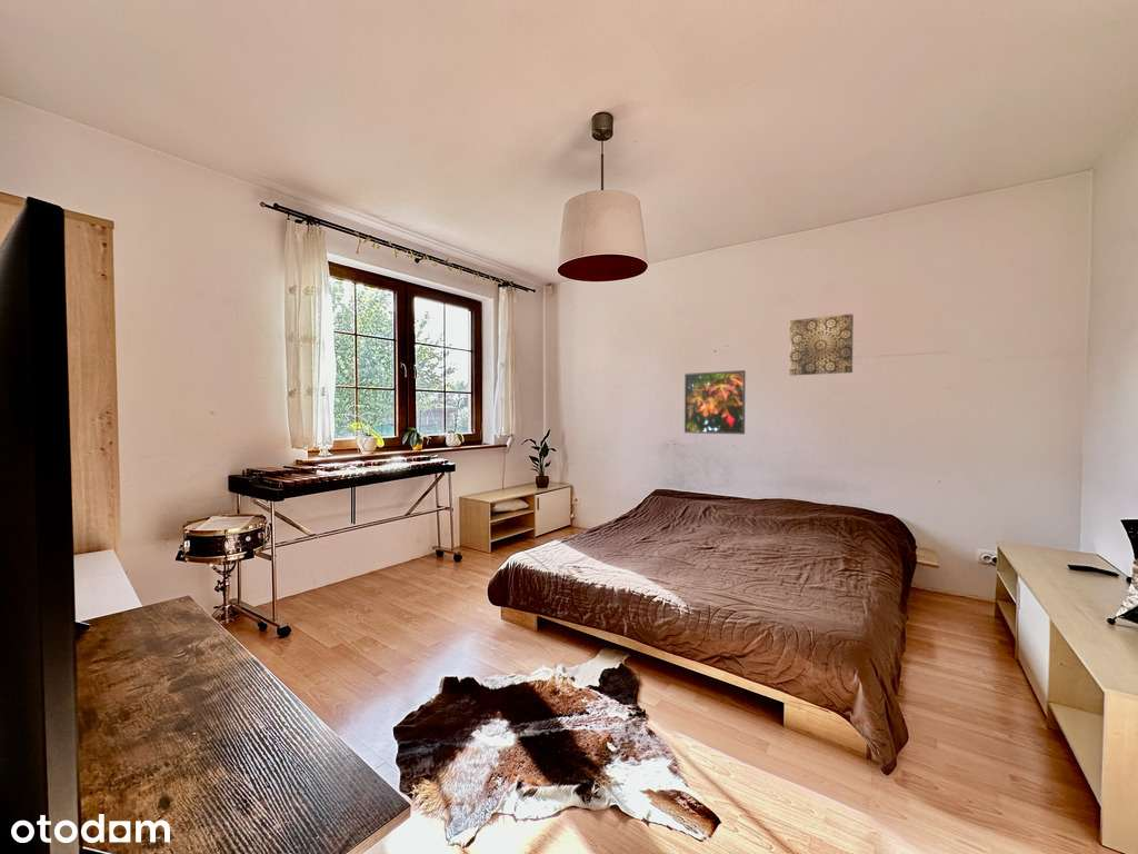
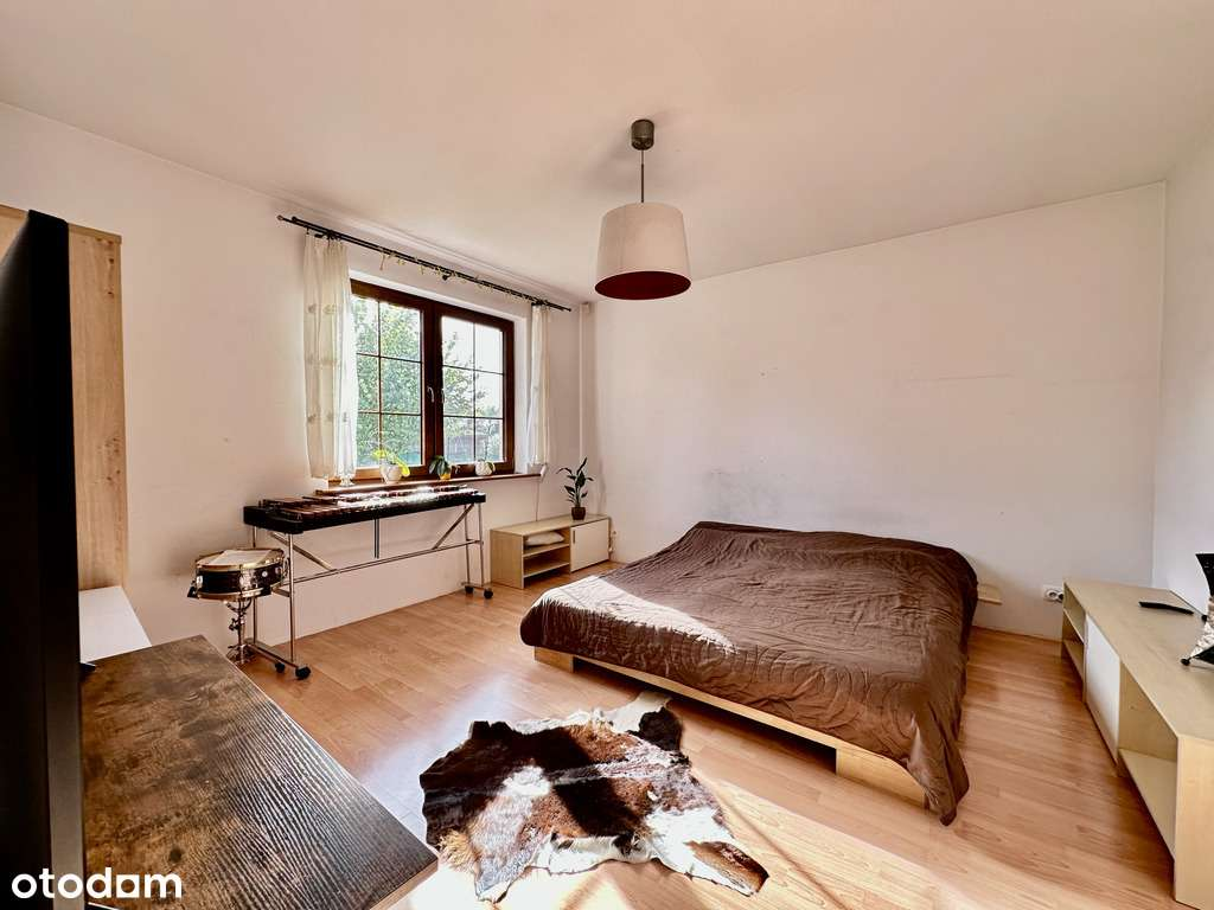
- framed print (713, 403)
- wall art (820, 346)
